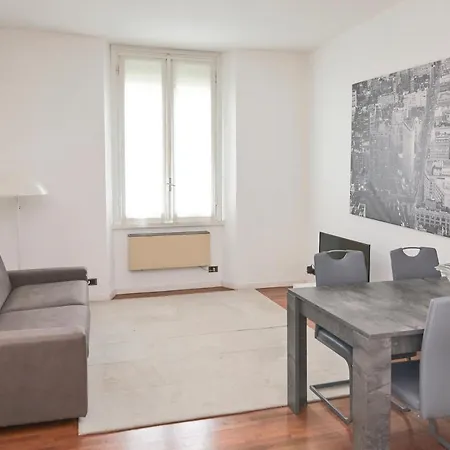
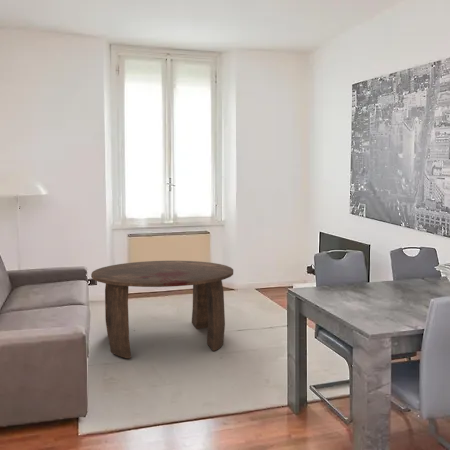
+ coffee table (163, 286)
